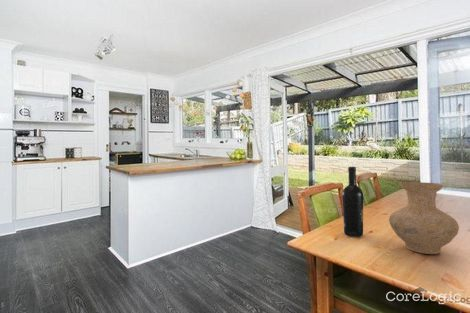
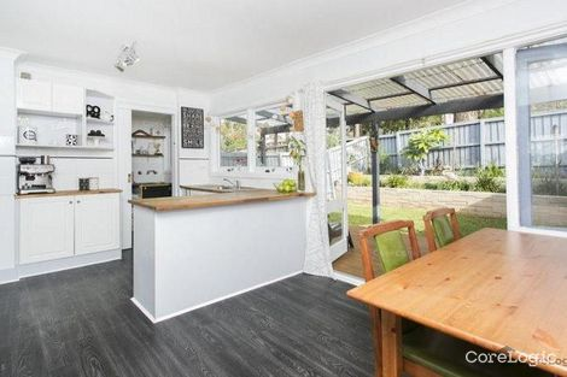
- vase (421, 216)
- wine bottle (352, 200)
